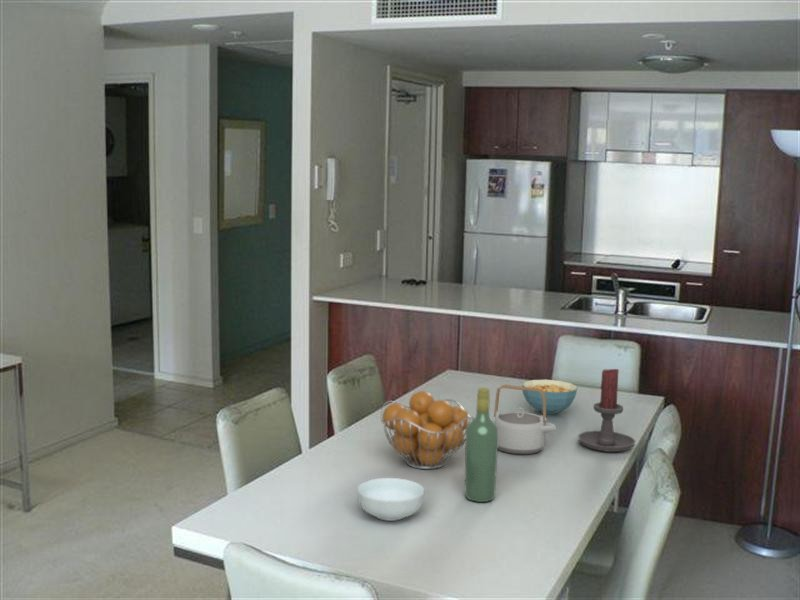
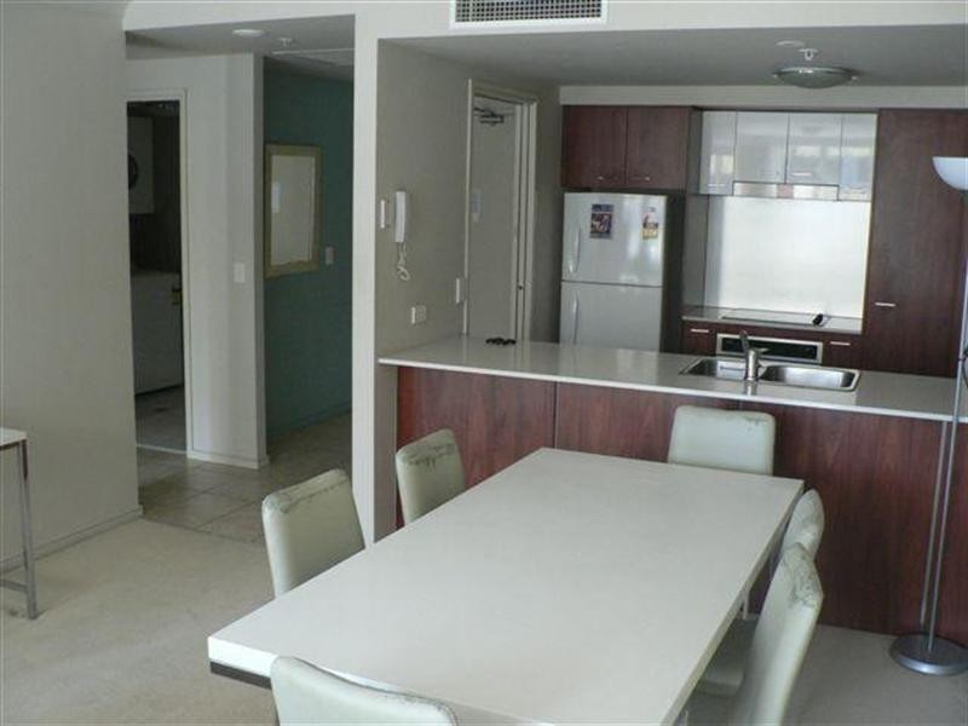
- cereal bowl (390, 501)
- candle holder (608, 405)
- wine bottle (481, 443)
- cereal bowl (549, 398)
- fruit basket (426, 429)
- teapot (524, 418)
